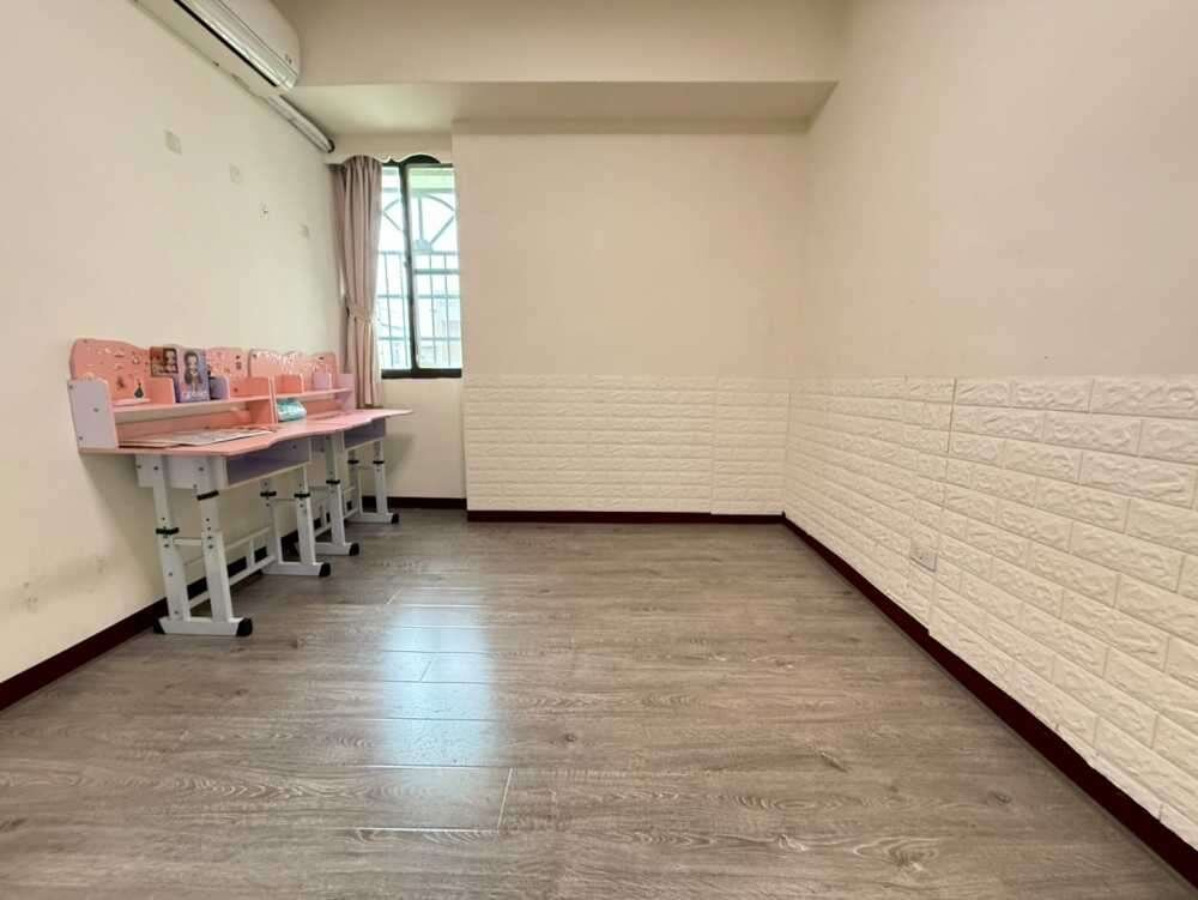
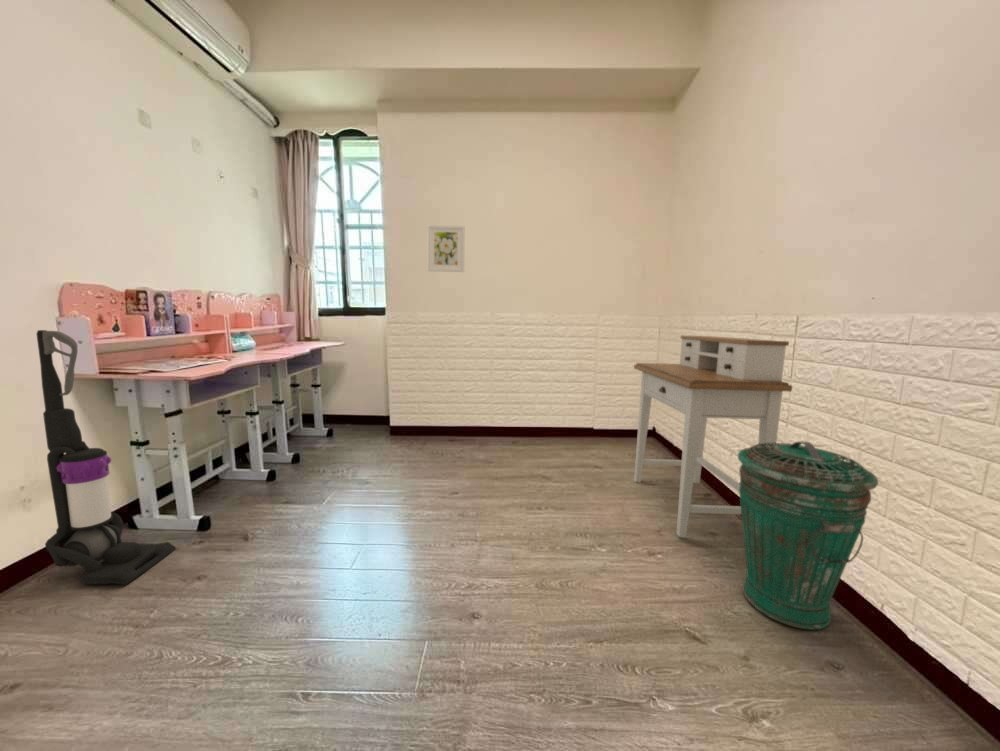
+ trash can (794, 525)
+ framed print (446, 248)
+ vacuum cleaner (92, 453)
+ desk (694, 424)
